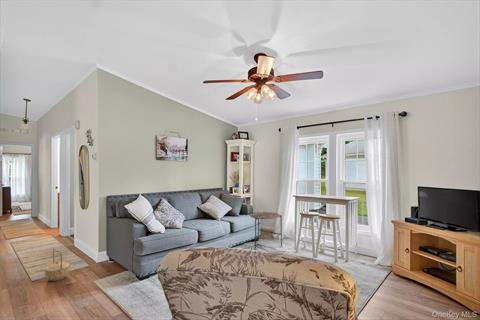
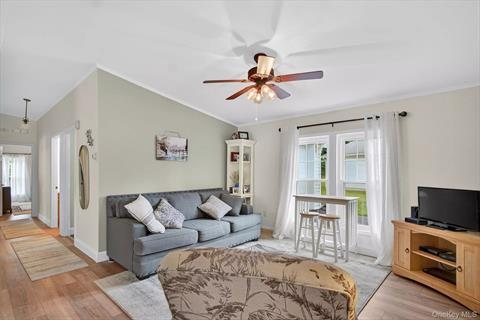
- side table (264, 231)
- basket (57, 263)
